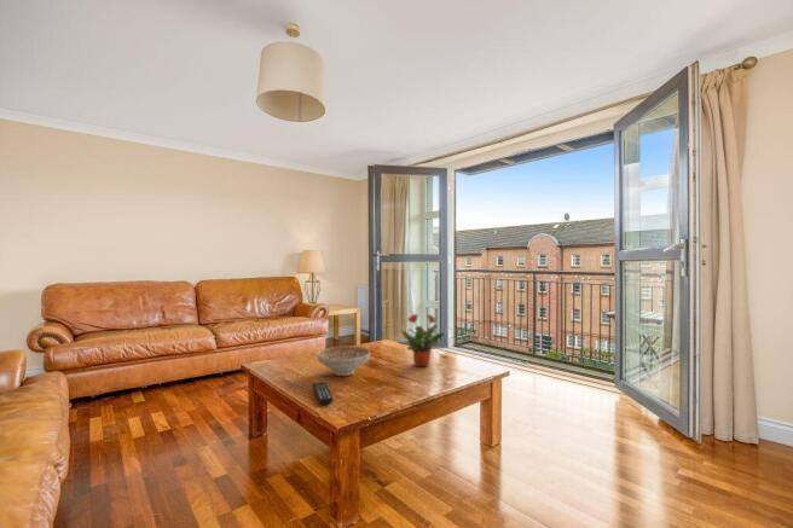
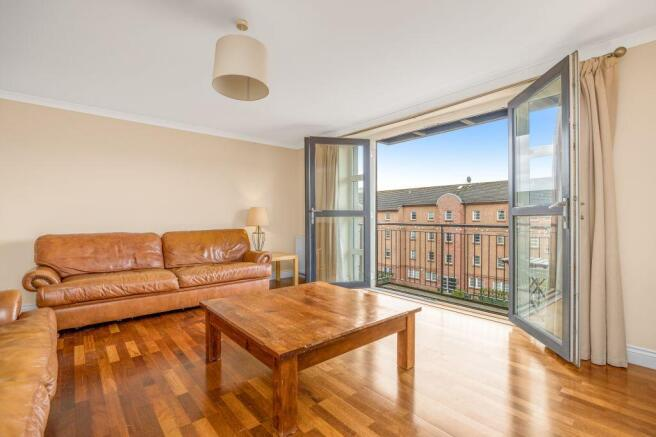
- decorative bowl (343, 362)
- remote control (322, 391)
- potted plant (422, 338)
